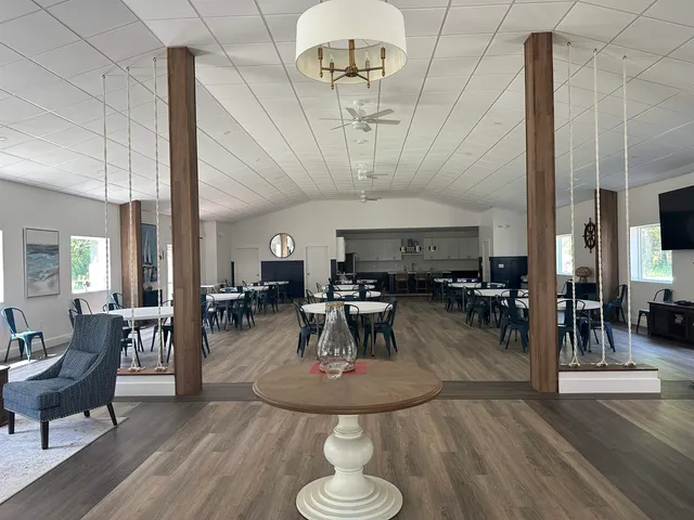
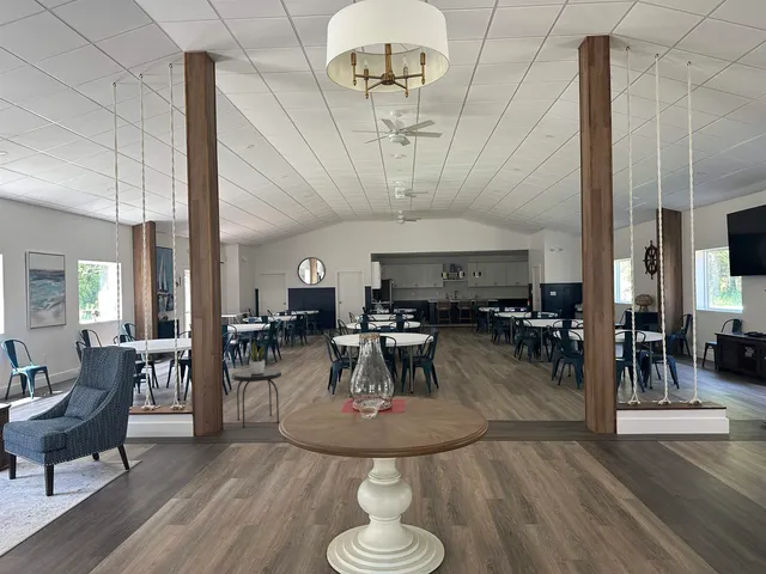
+ potted plant (256, 355)
+ side table (269, 397)
